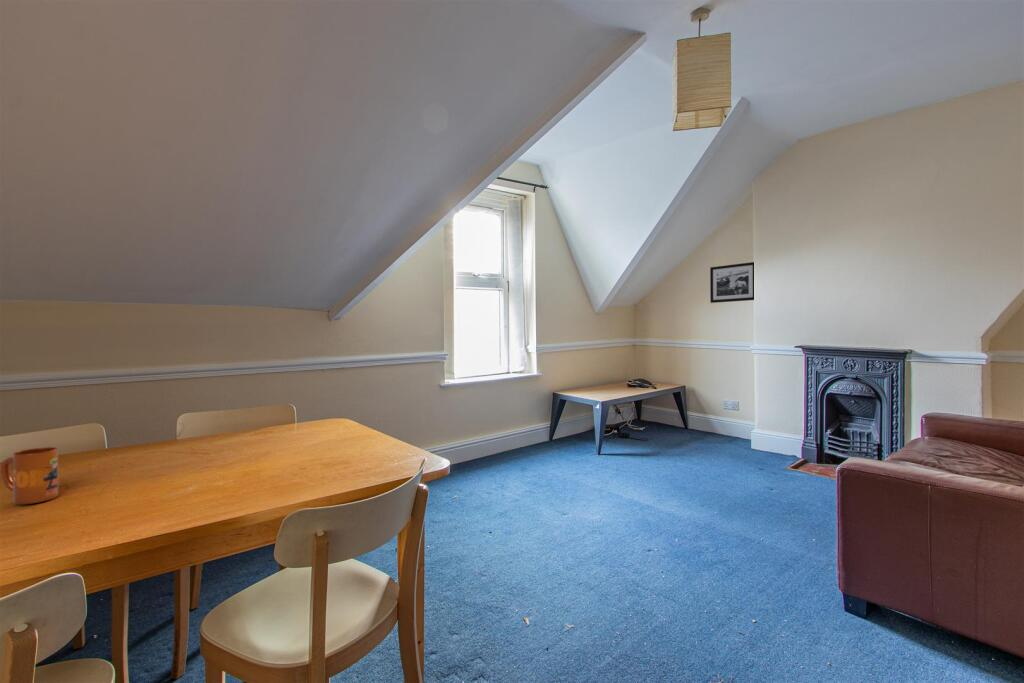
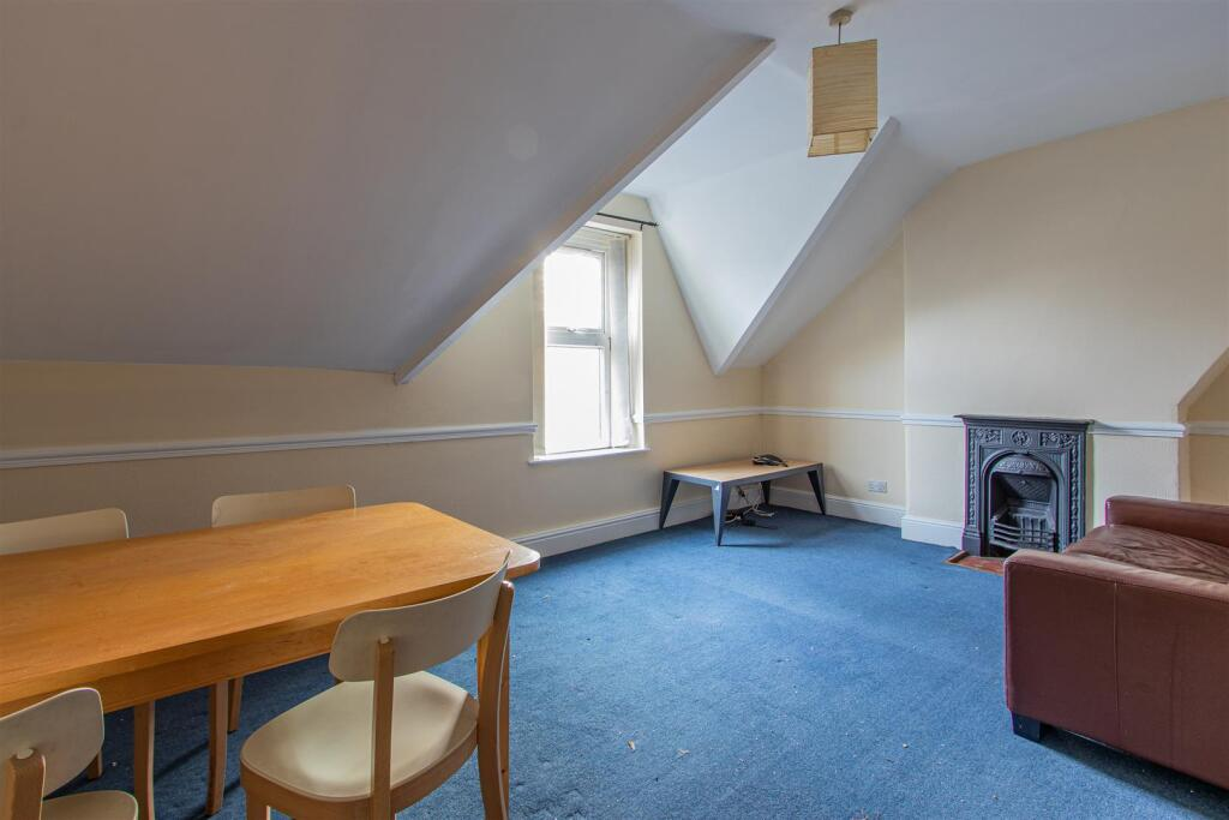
- mug (27, 475)
- picture frame (732, 283)
